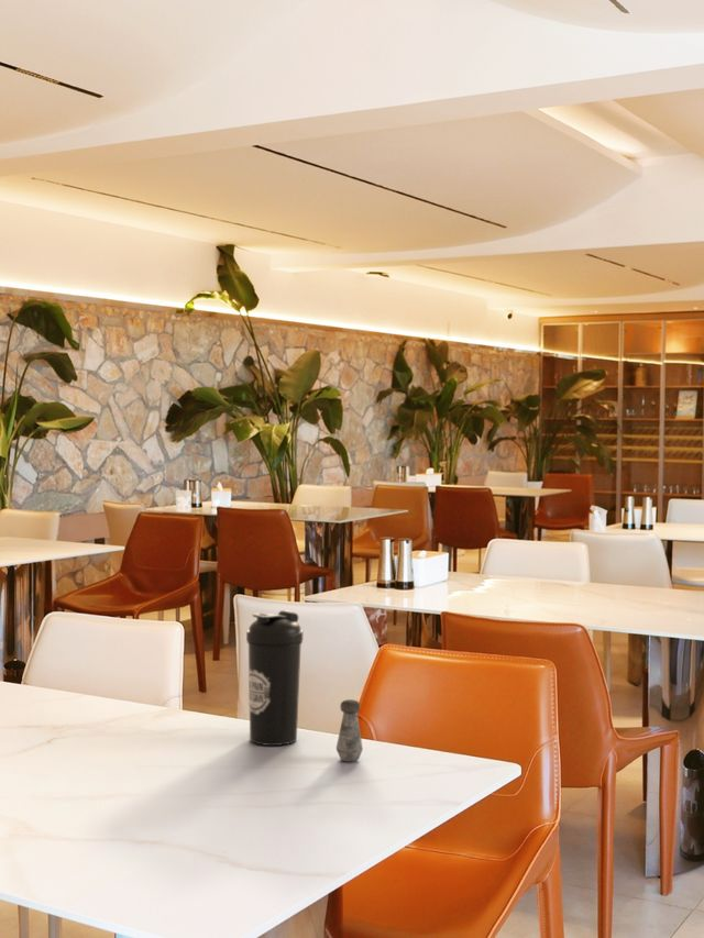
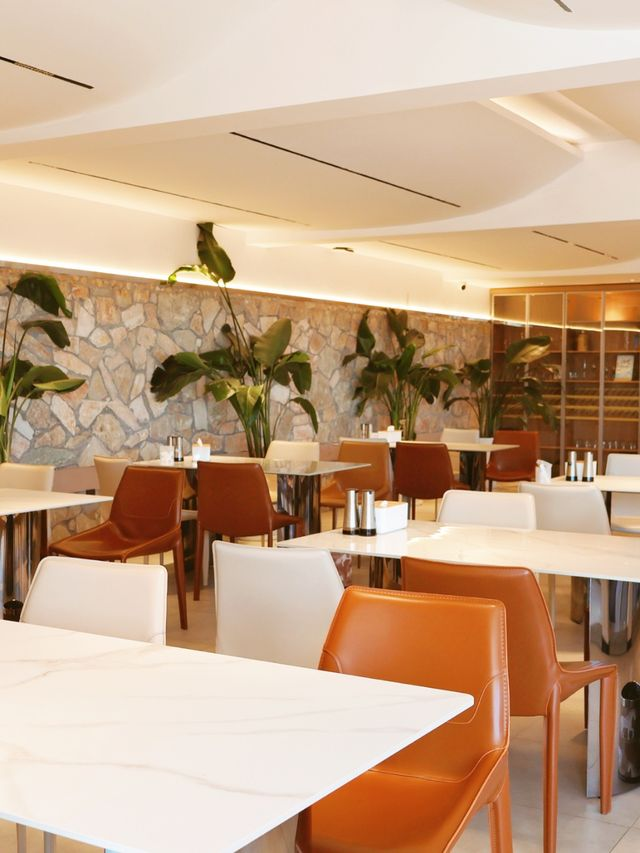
- water bottle (274, 675)
- salt shaker (349, 729)
